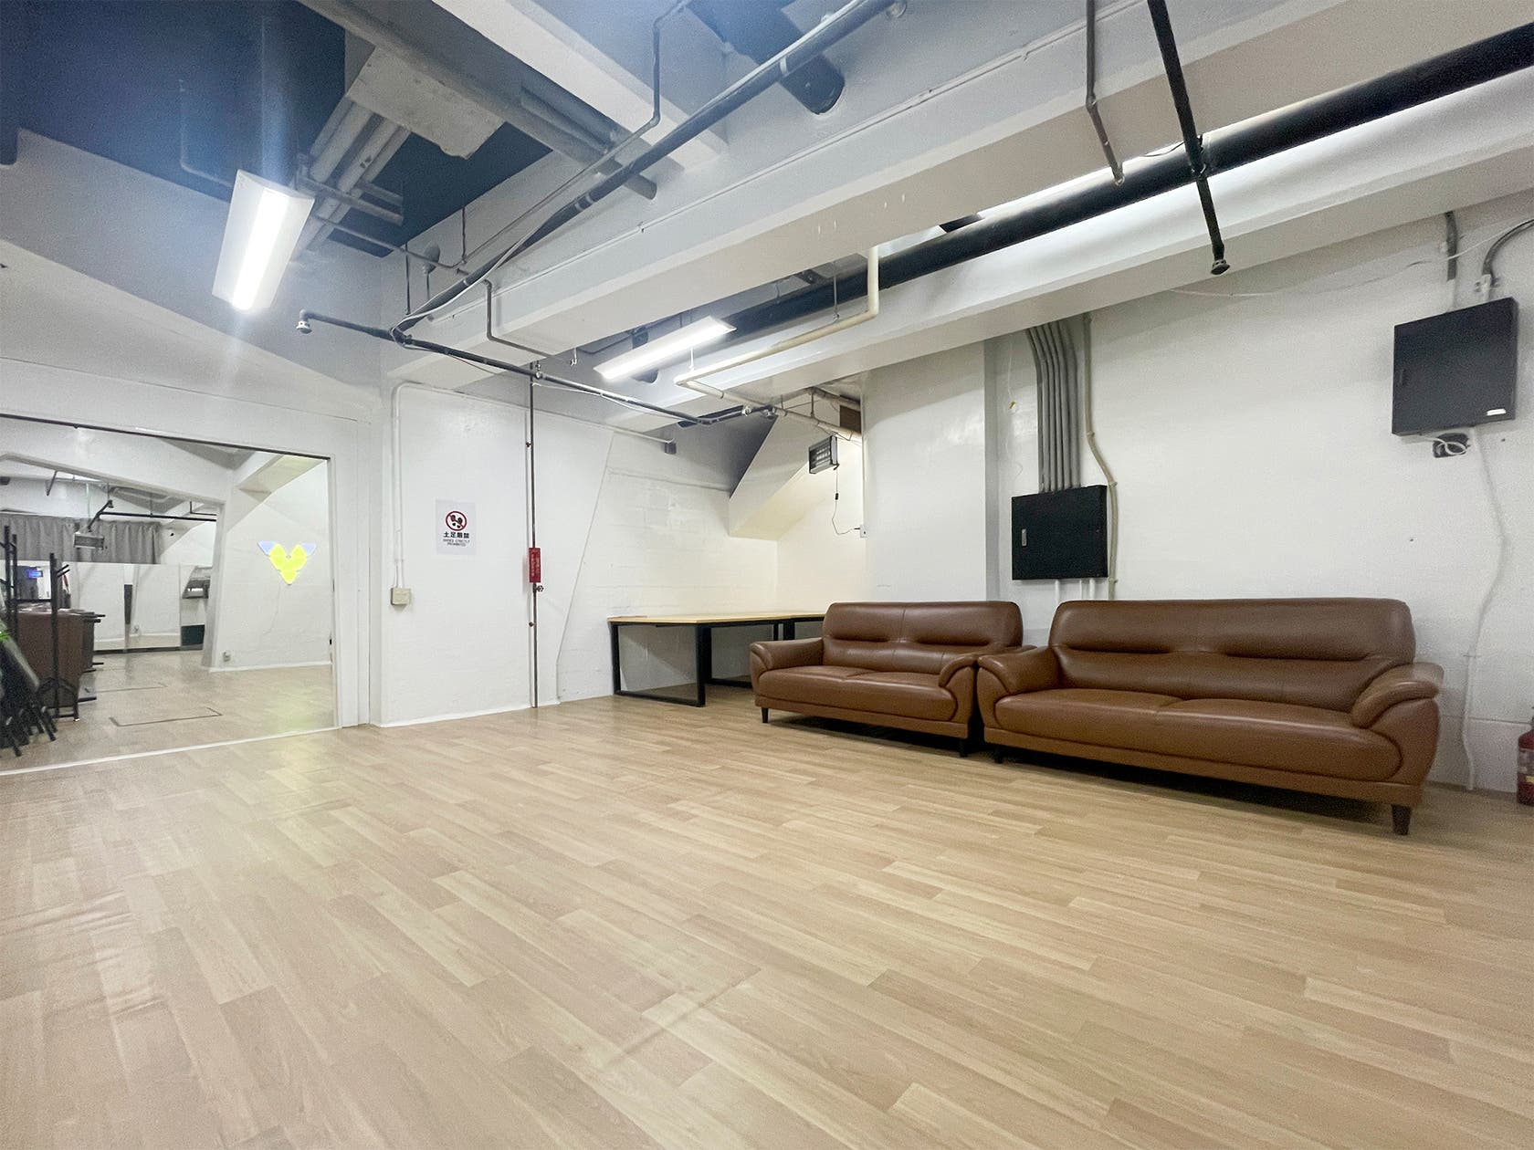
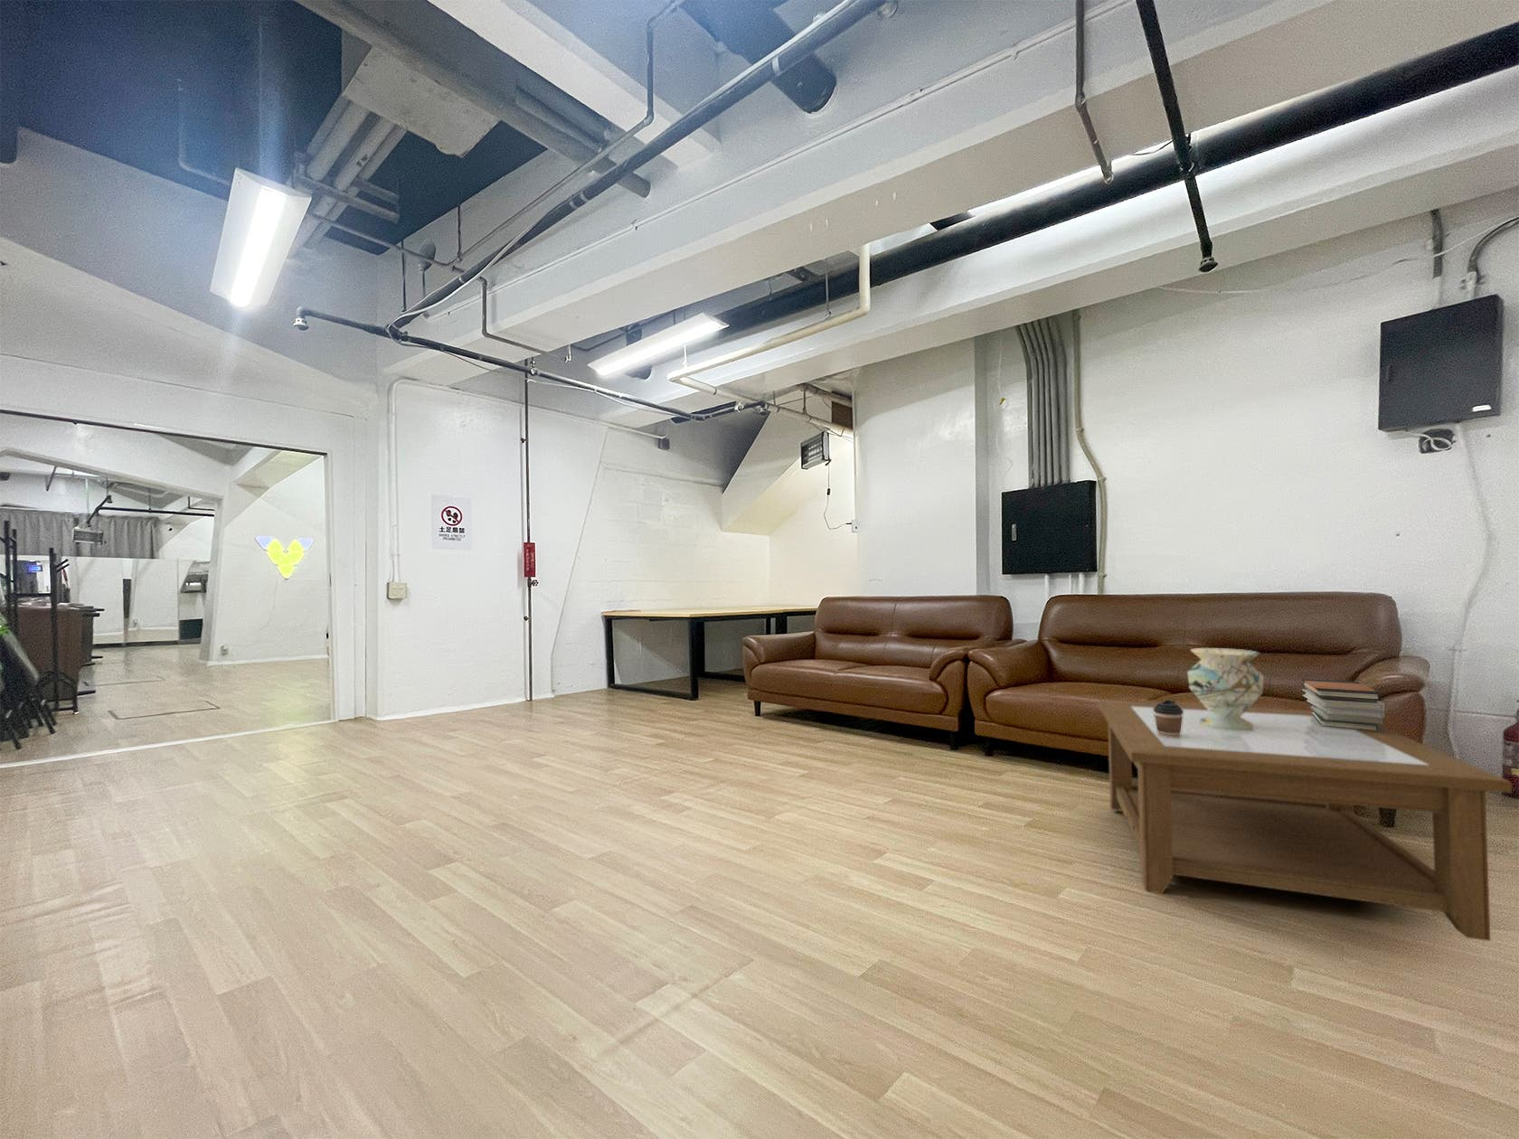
+ coffee cup (1169, 717)
+ book stack (1340, 704)
+ coffee table (1253, 793)
+ decorative vase (1225, 687)
